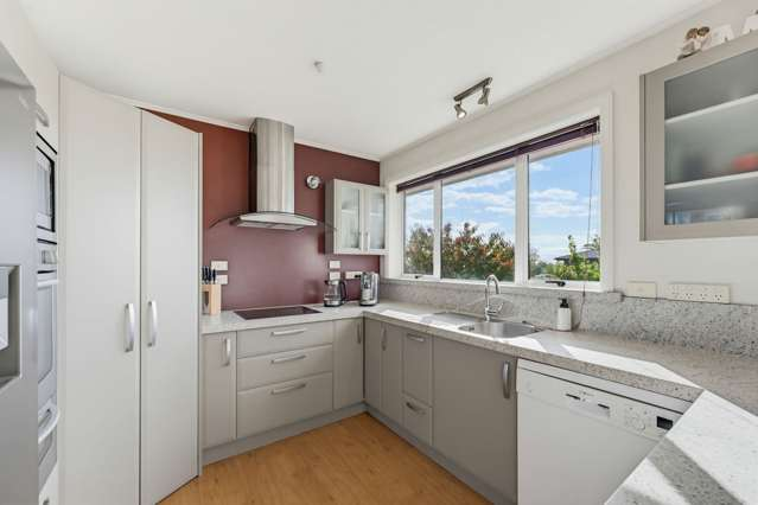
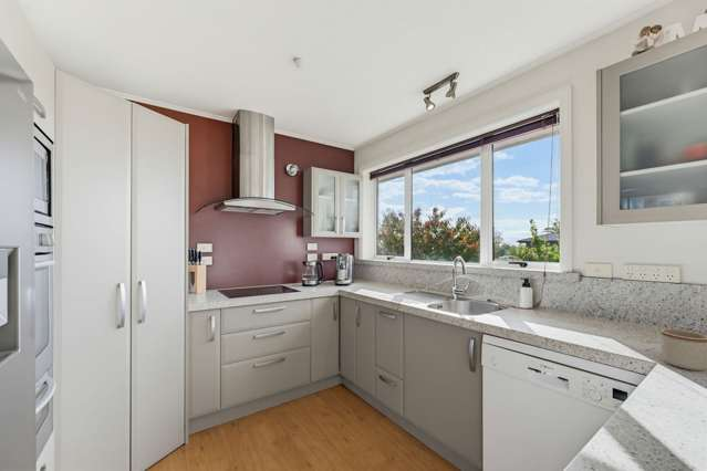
+ mug (682, 347)
